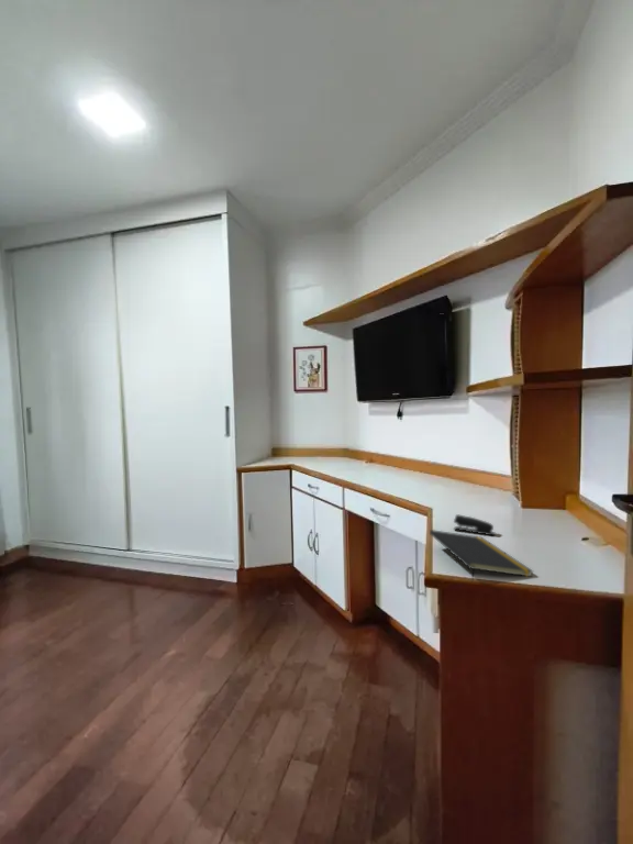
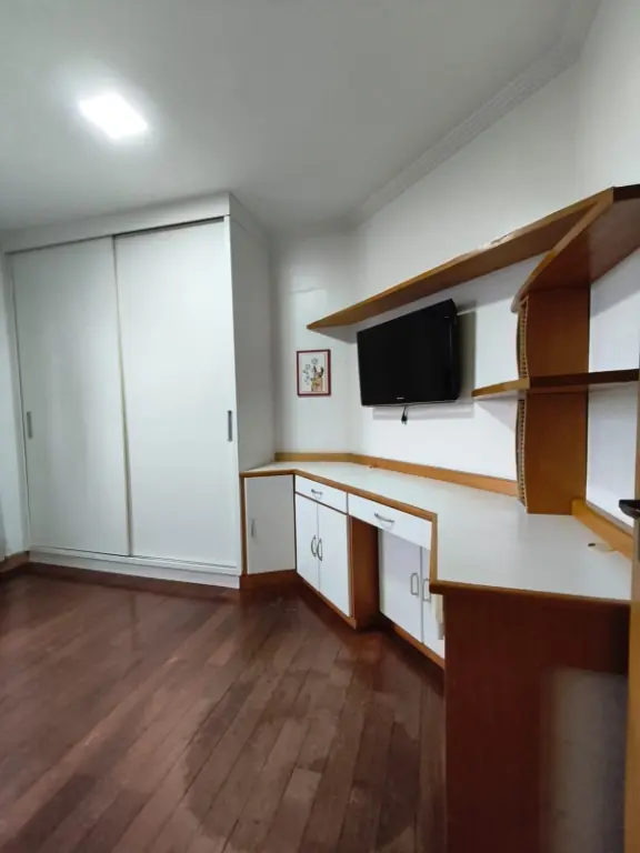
- stapler (474, 524)
- notepad (476, 551)
